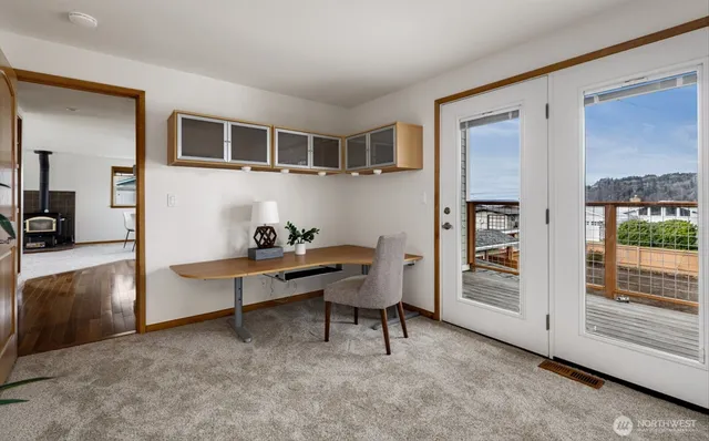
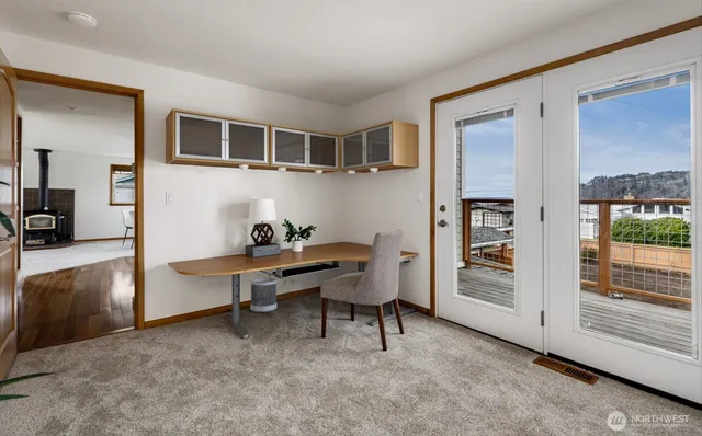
+ wastebasket (263, 294)
